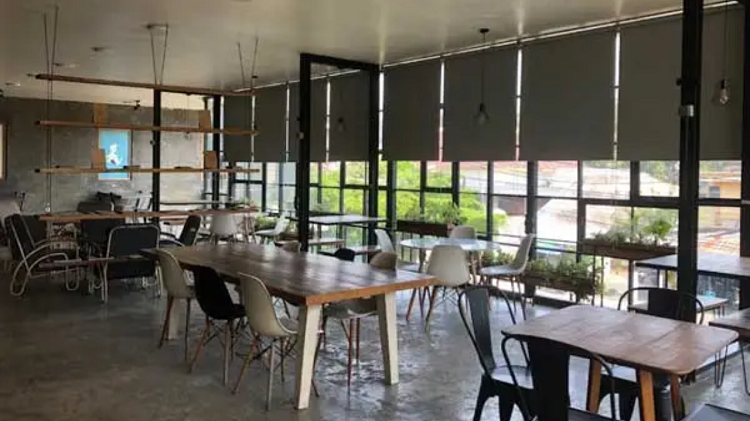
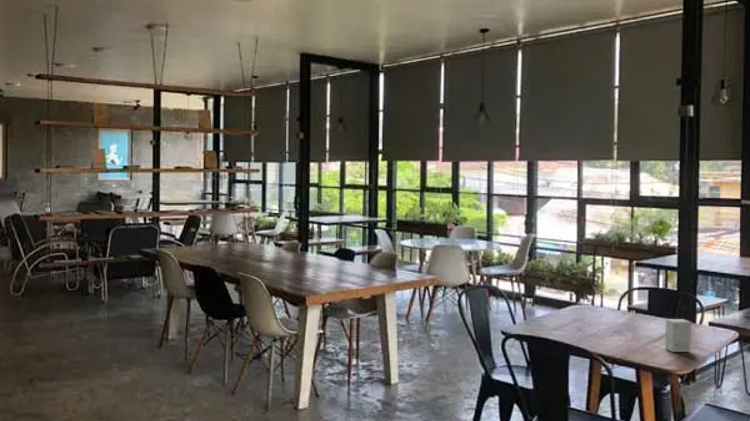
+ small box (677, 335)
